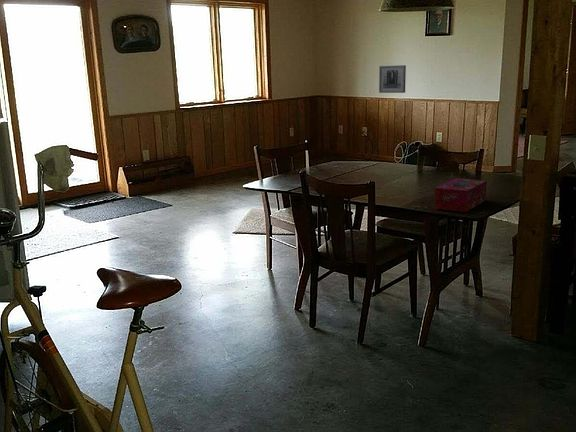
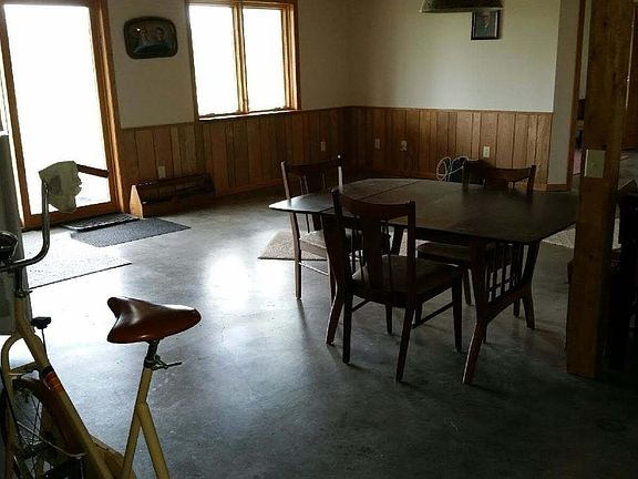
- tissue box (460, 194)
- wall art (392, 79)
